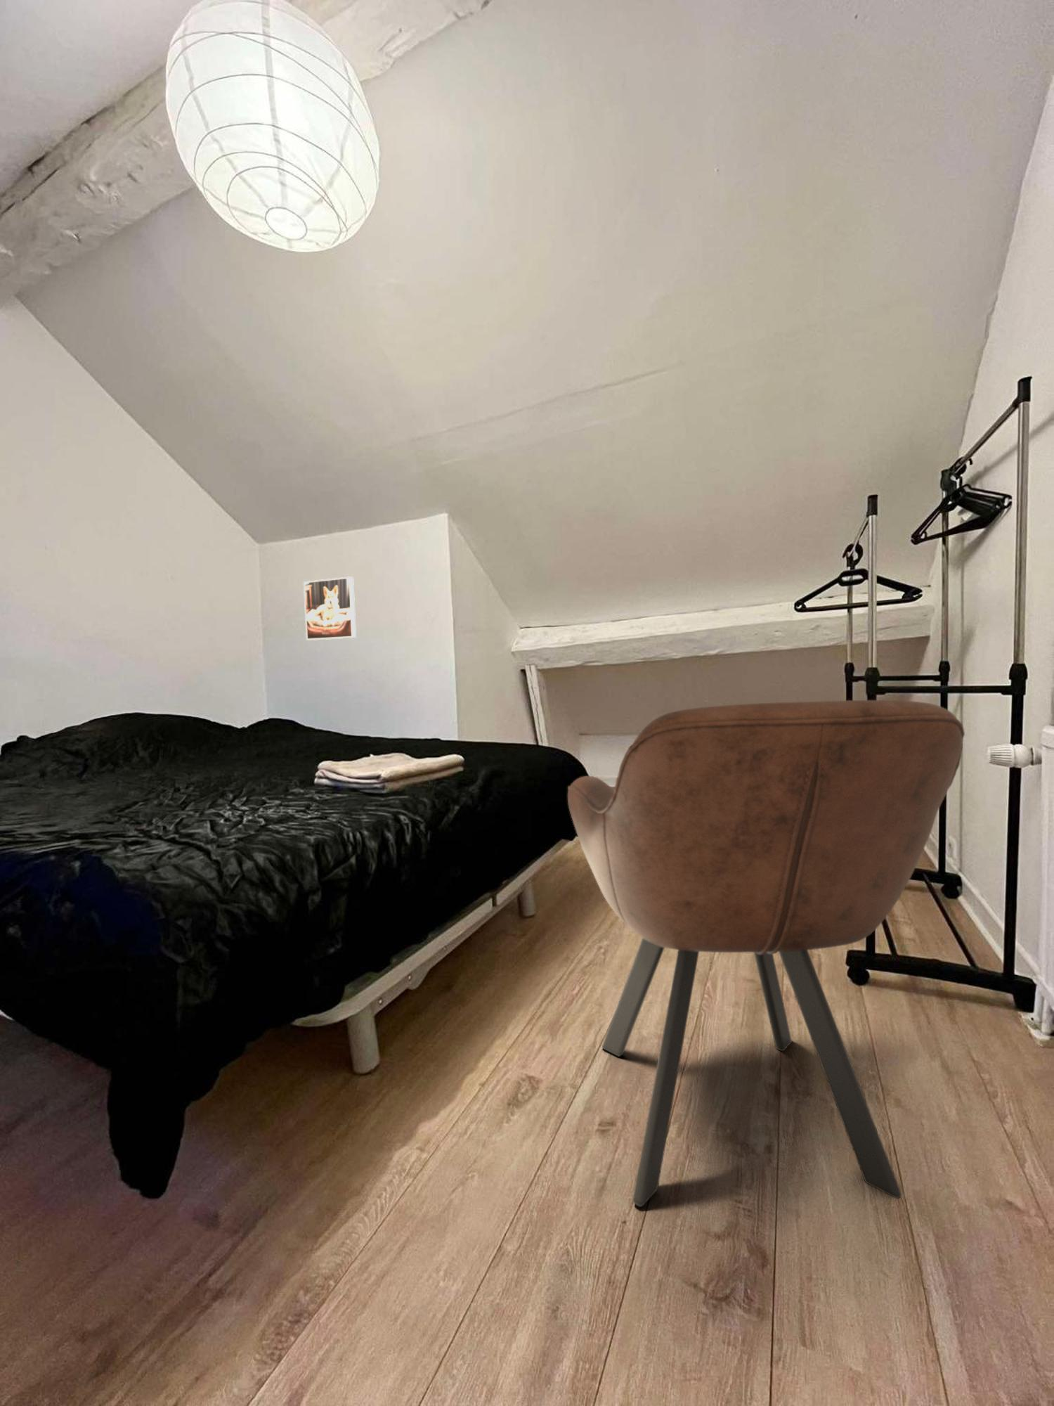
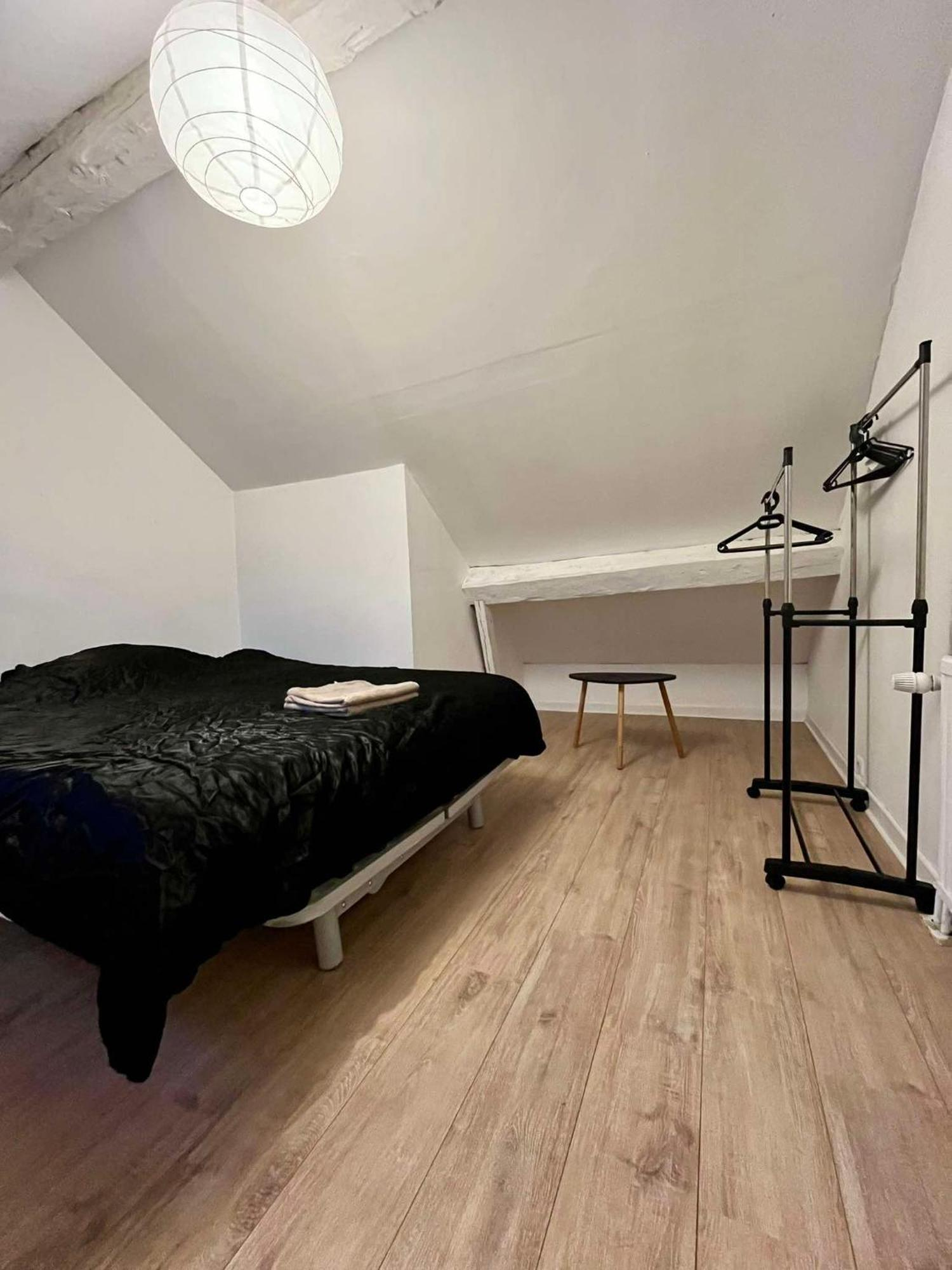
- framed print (329, 609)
- armchair (736, 916)
